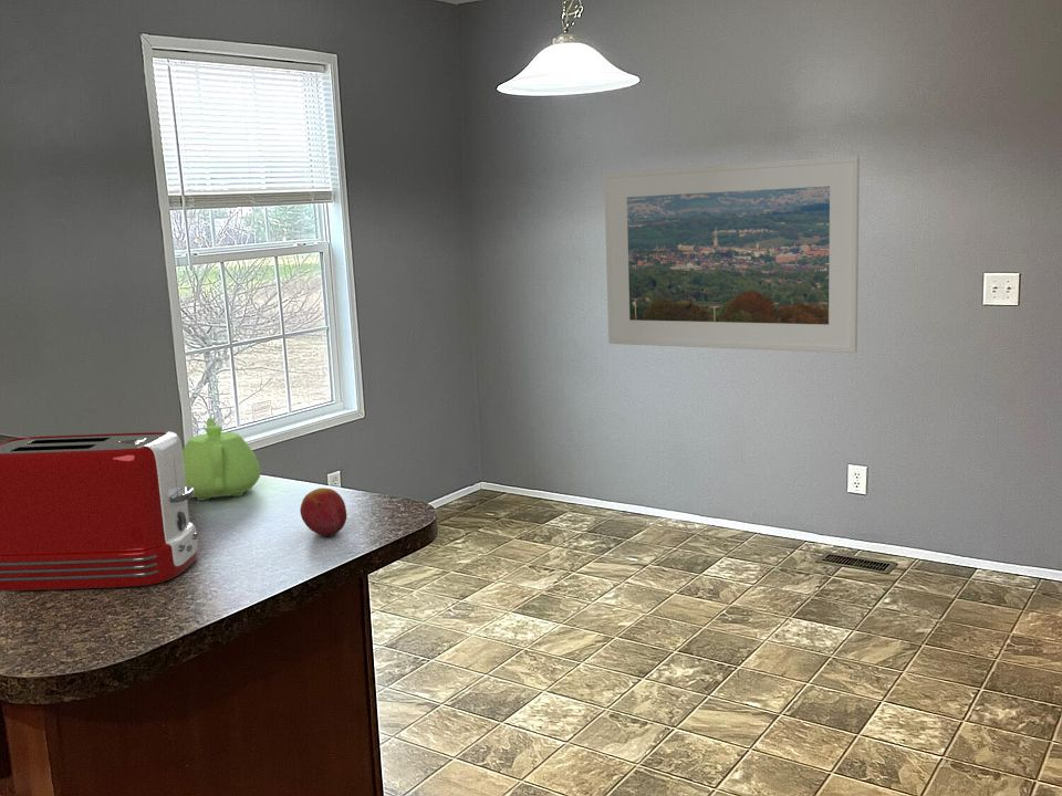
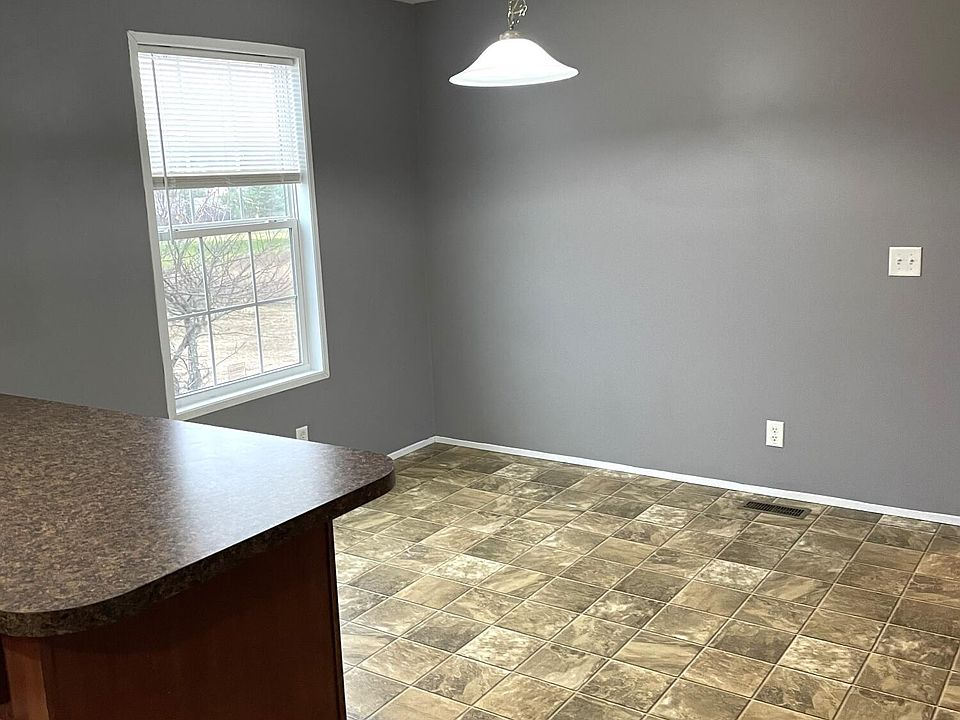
- teapot (216, 459)
- fruit (322, 511)
- toaster (84, 506)
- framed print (722, 258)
